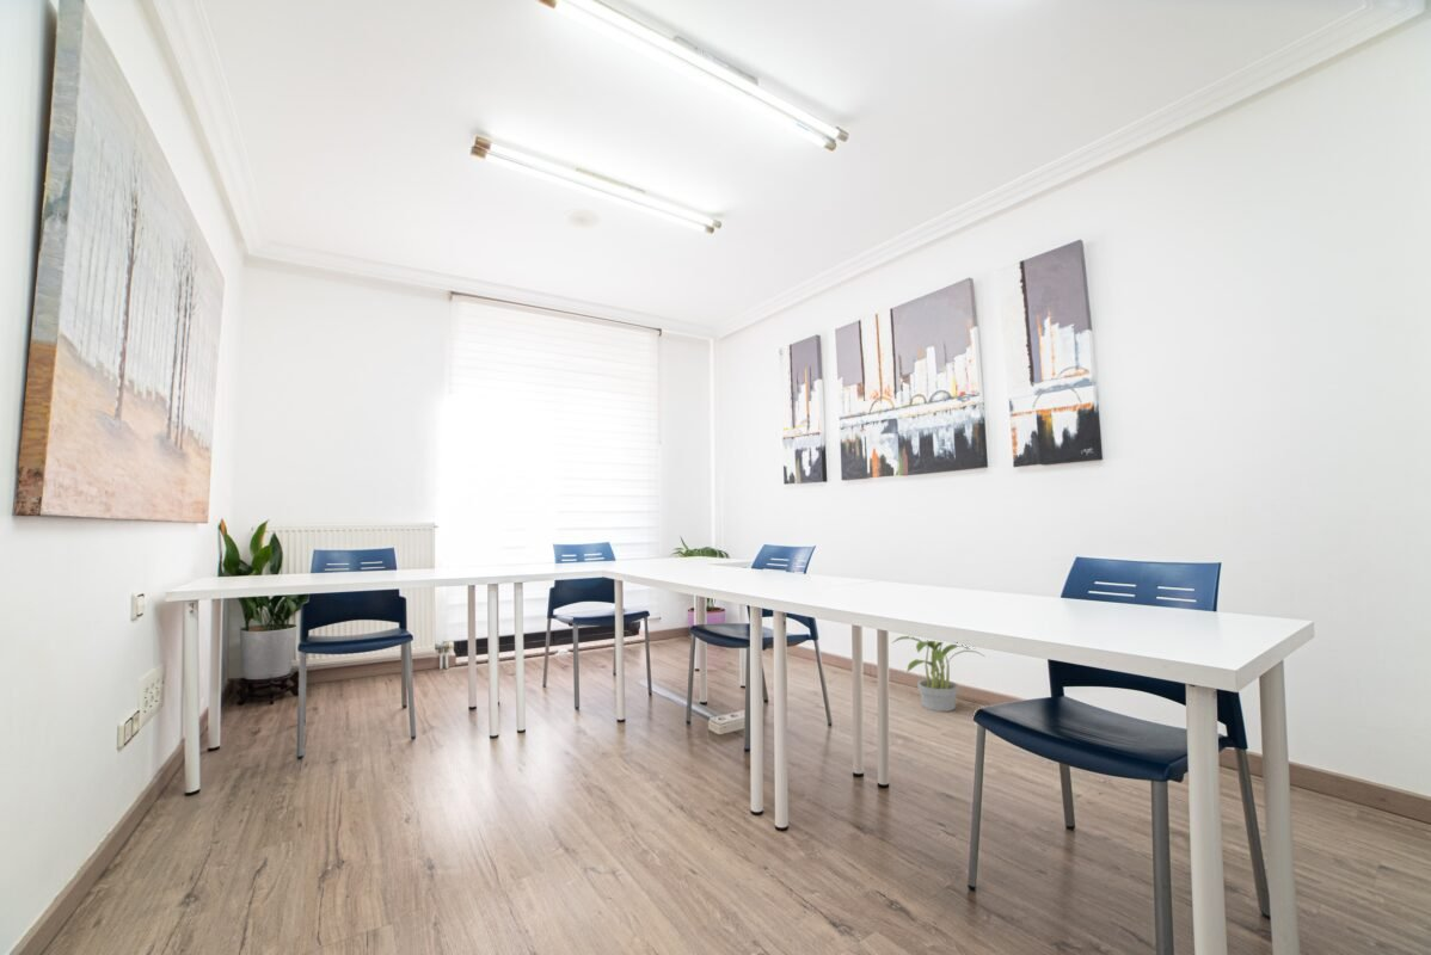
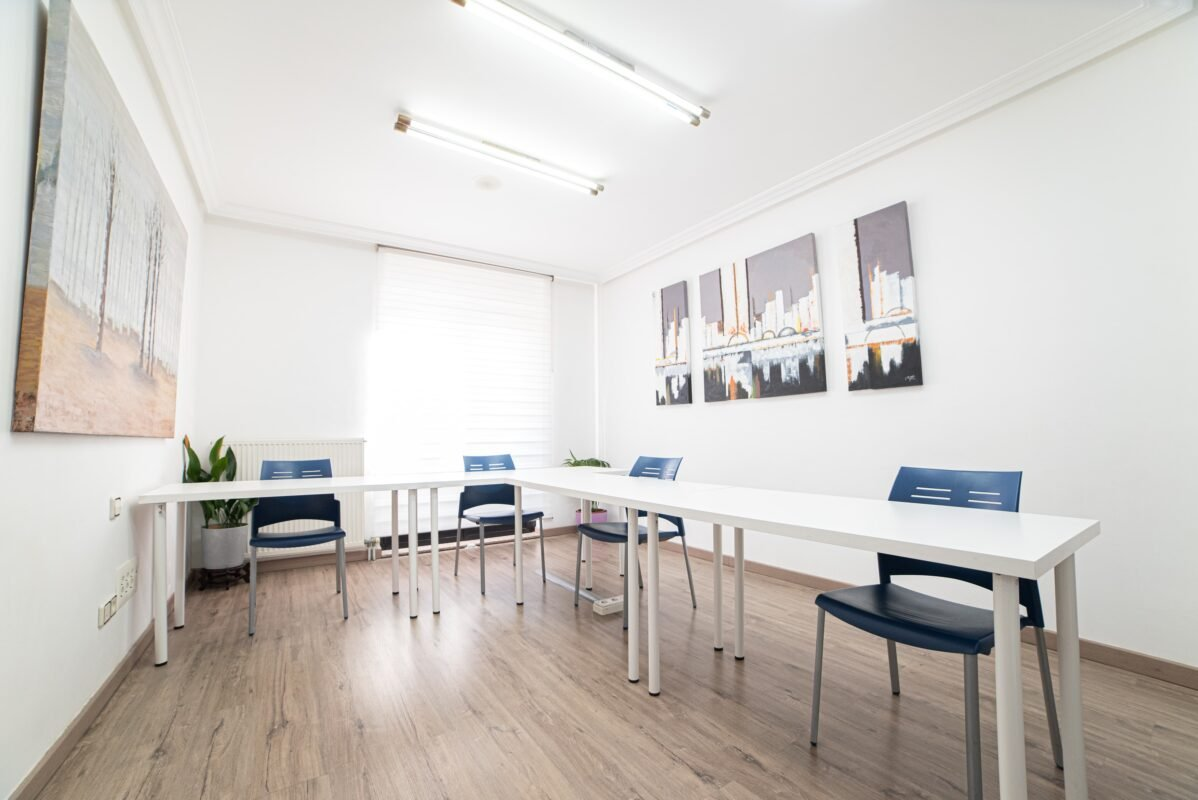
- potted plant (938, 671)
